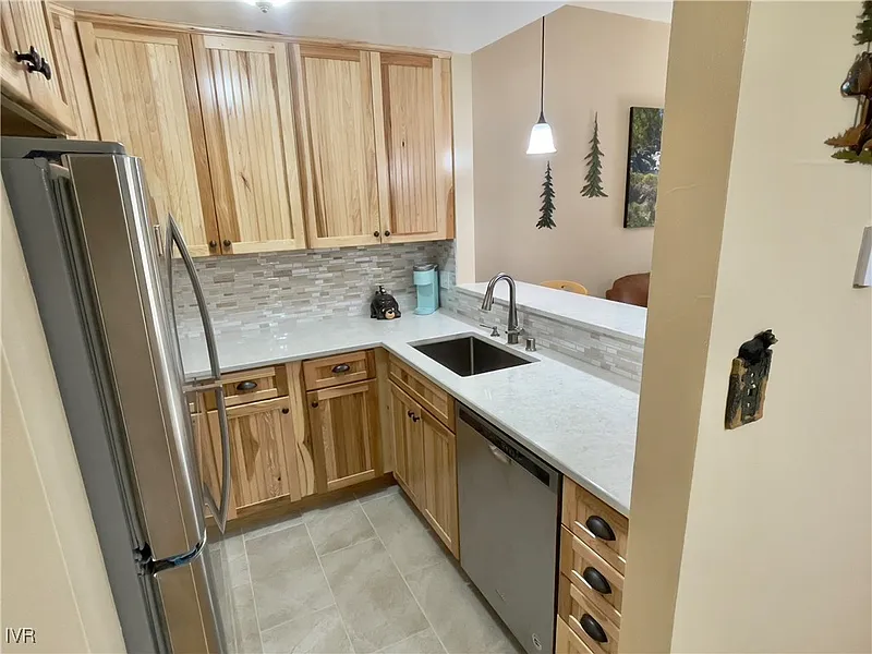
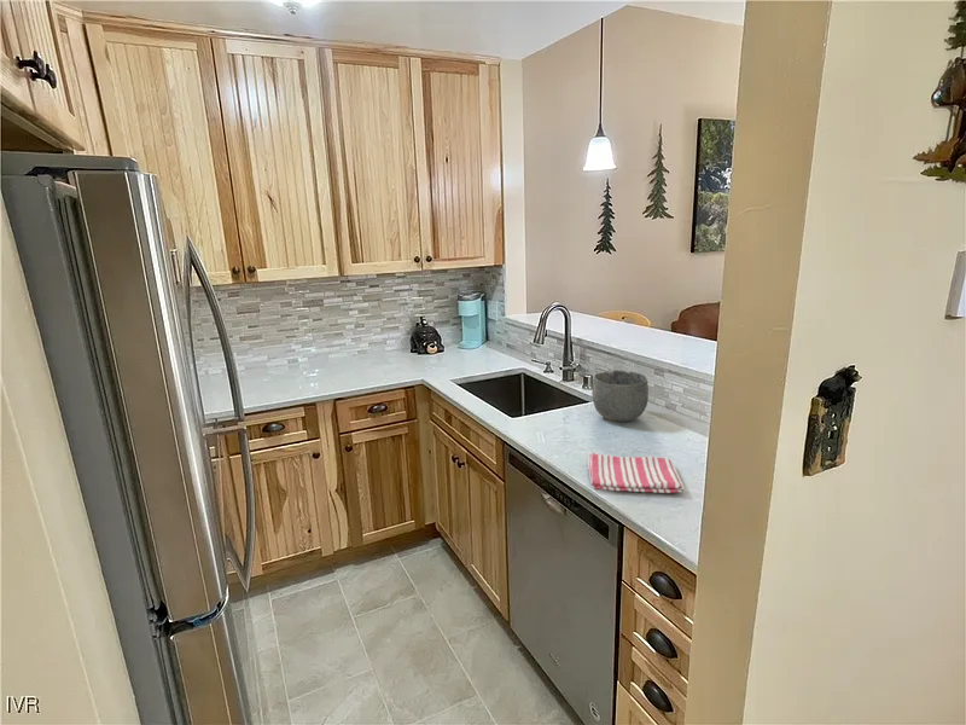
+ bowl (619, 396)
+ dish towel (633, 471)
